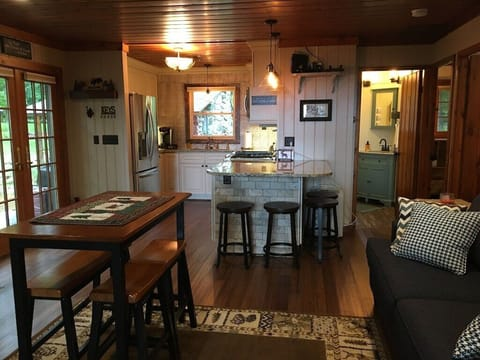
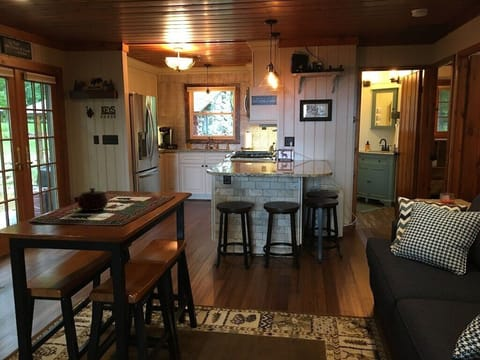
+ teapot (91, 199)
